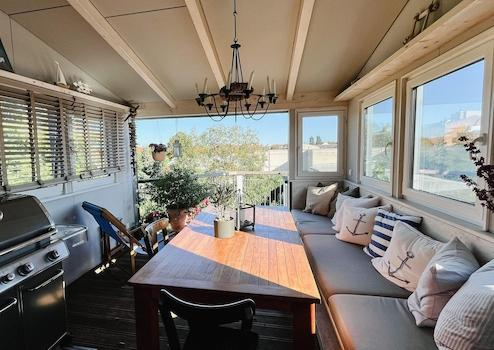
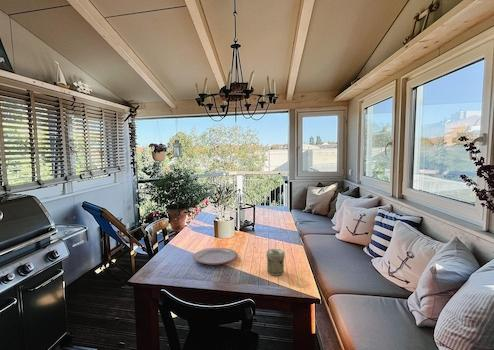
+ jar (275, 261)
+ plate (215, 256)
